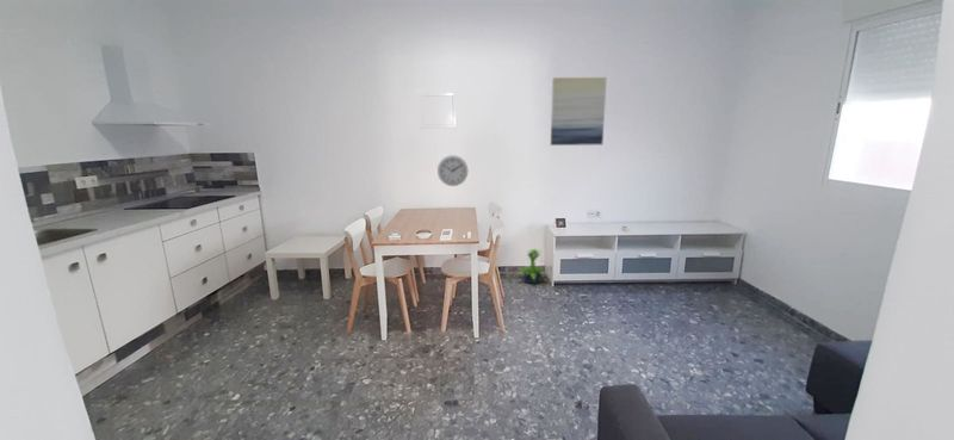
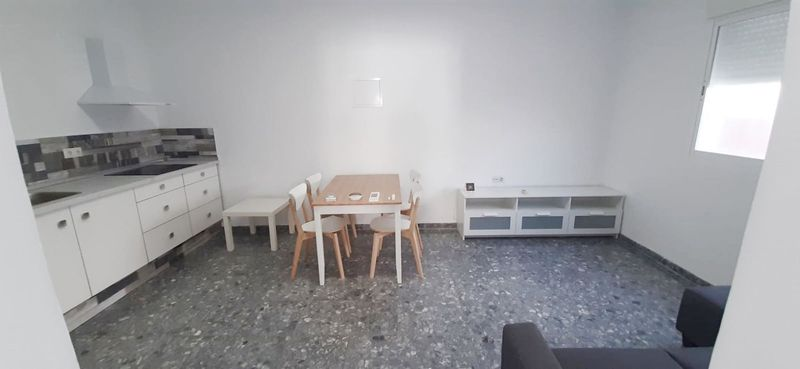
- wall clock (452, 171)
- wall art (577, 111)
- potted plant (532, 264)
